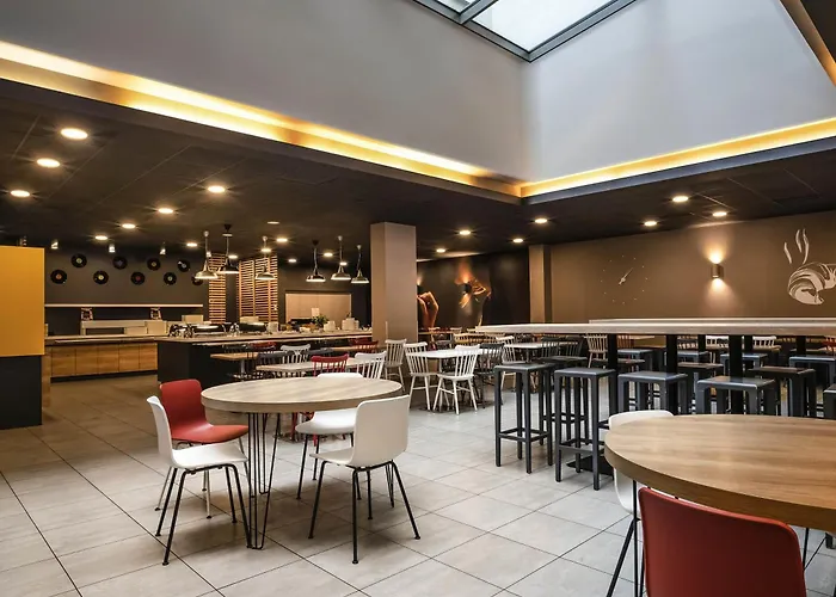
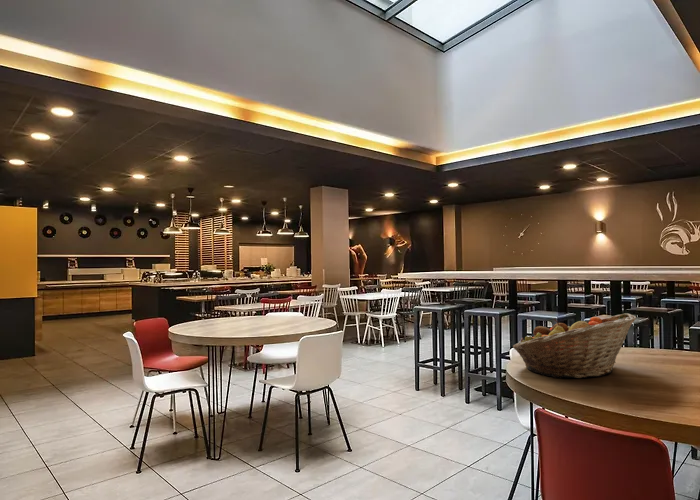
+ fruit basket (573, 340)
